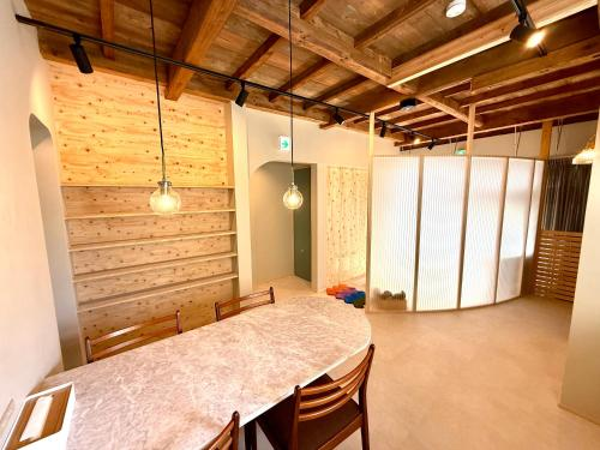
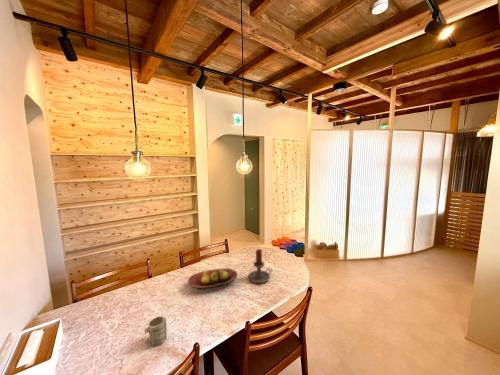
+ fruit bowl (213, 277)
+ mug (155, 330)
+ candle holder (261, 263)
